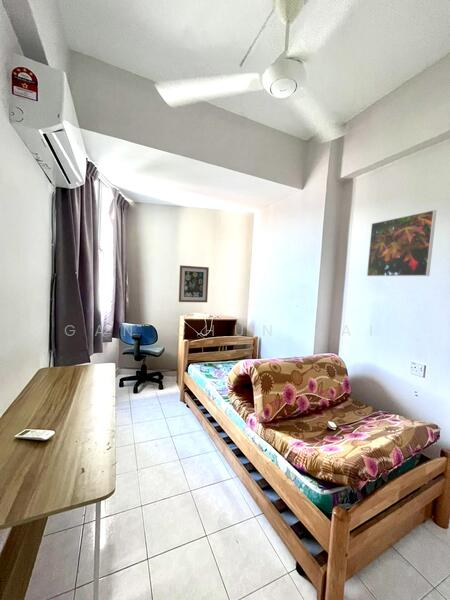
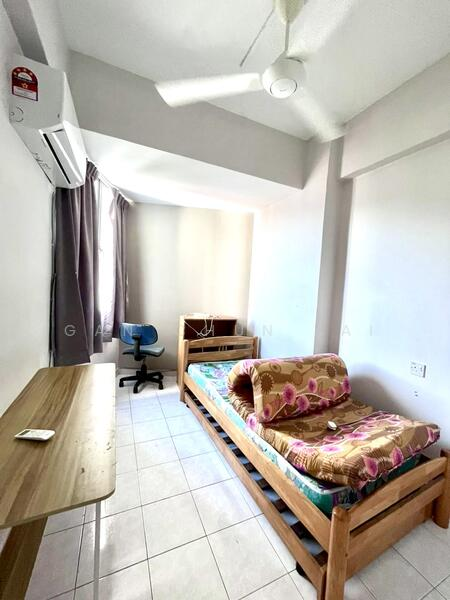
- wall art (193, 284)
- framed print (397, 247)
